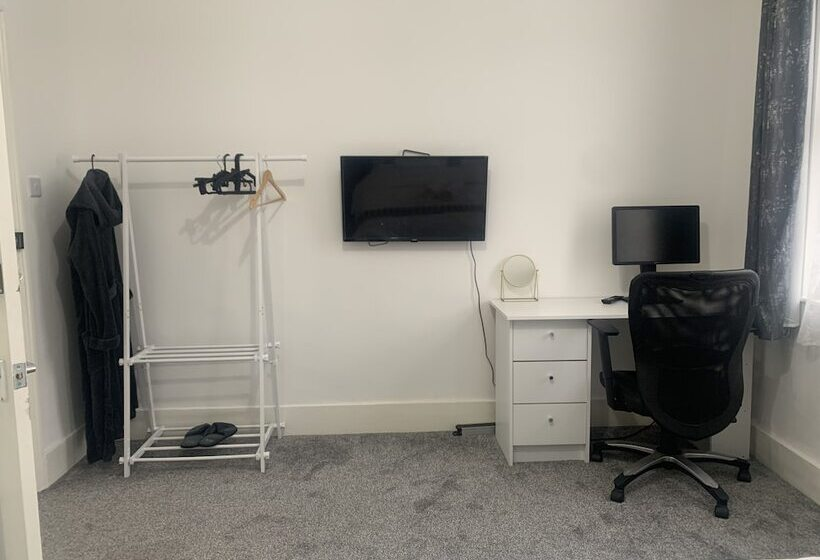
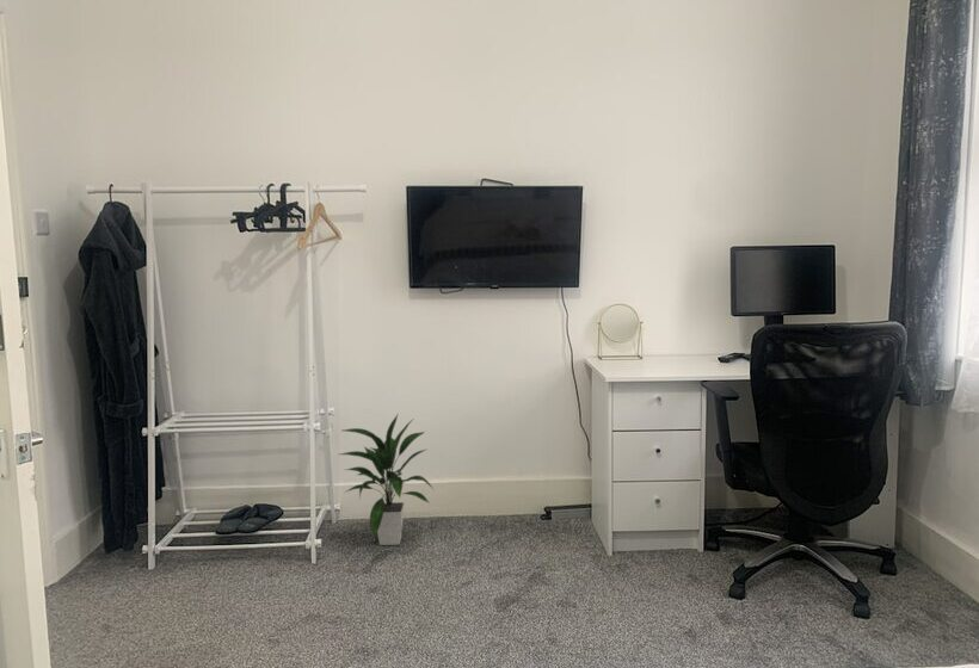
+ indoor plant (386, 478)
